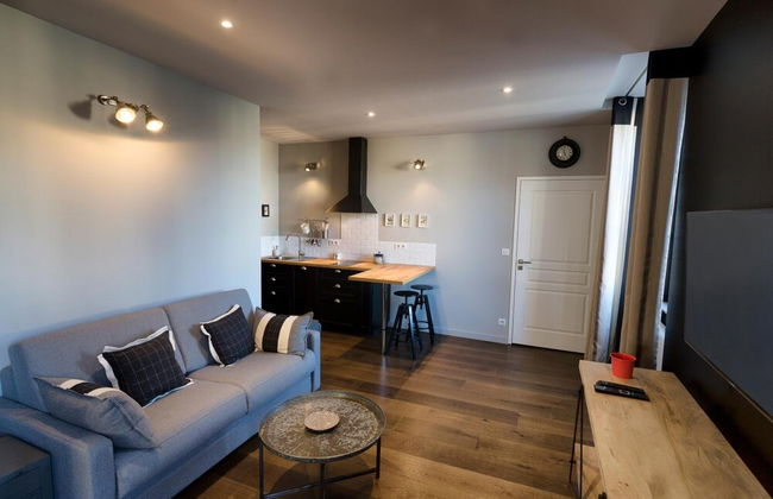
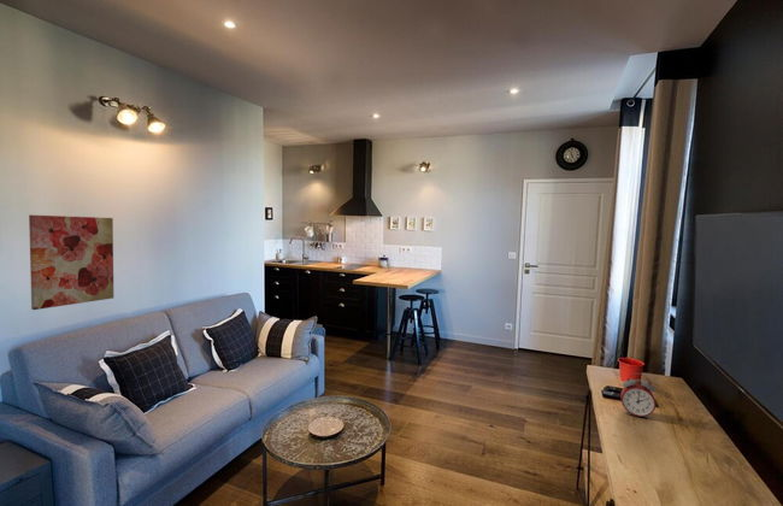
+ wall art (75, 260)
+ alarm clock (637, 393)
